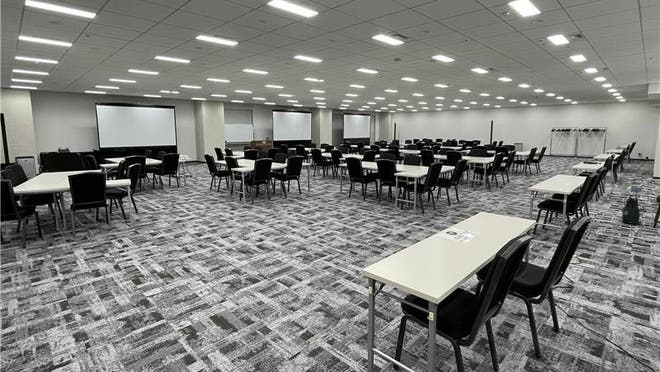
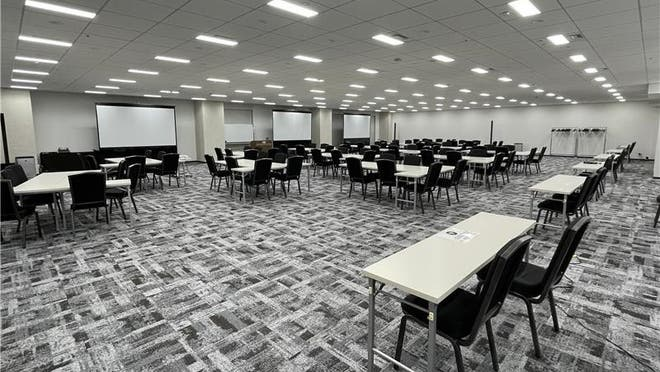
- vacuum cleaner (633, 205)
